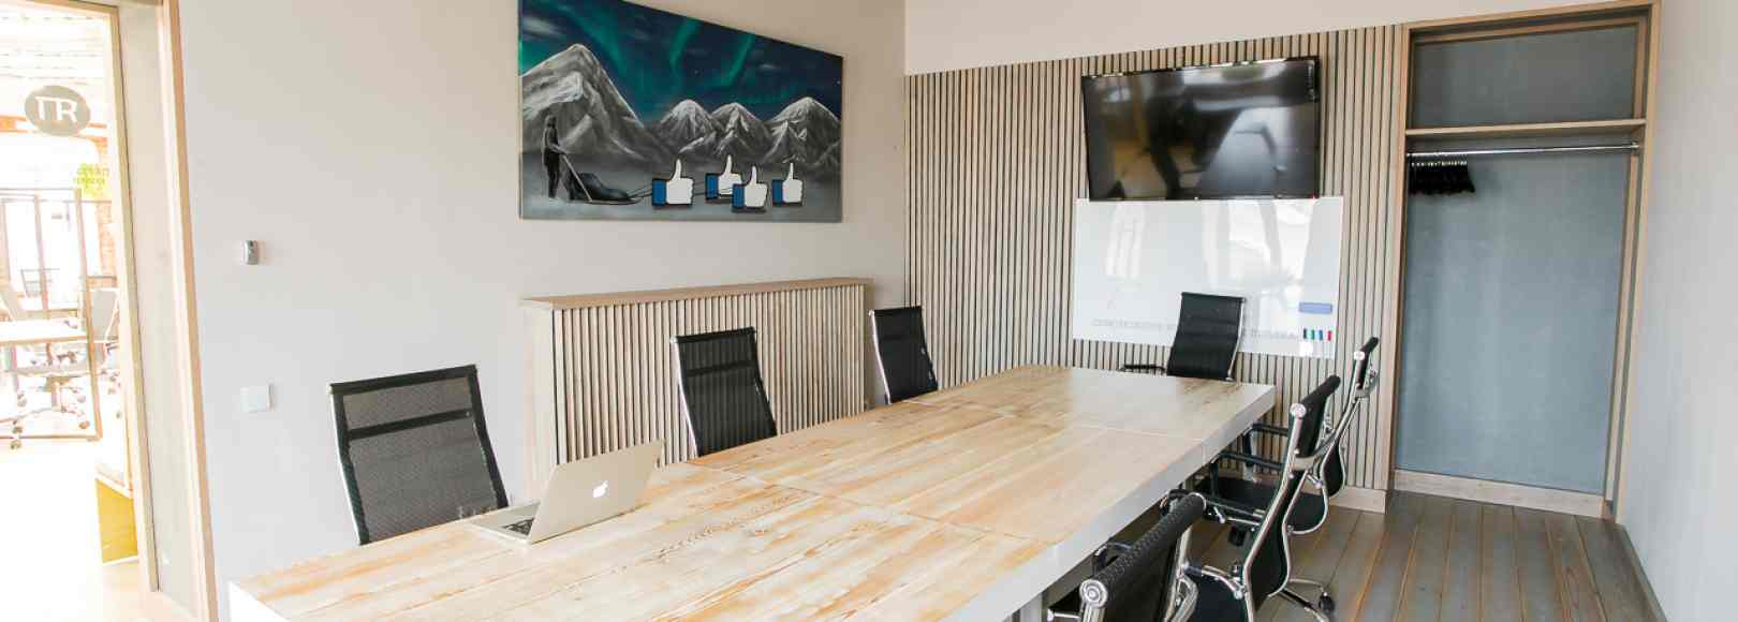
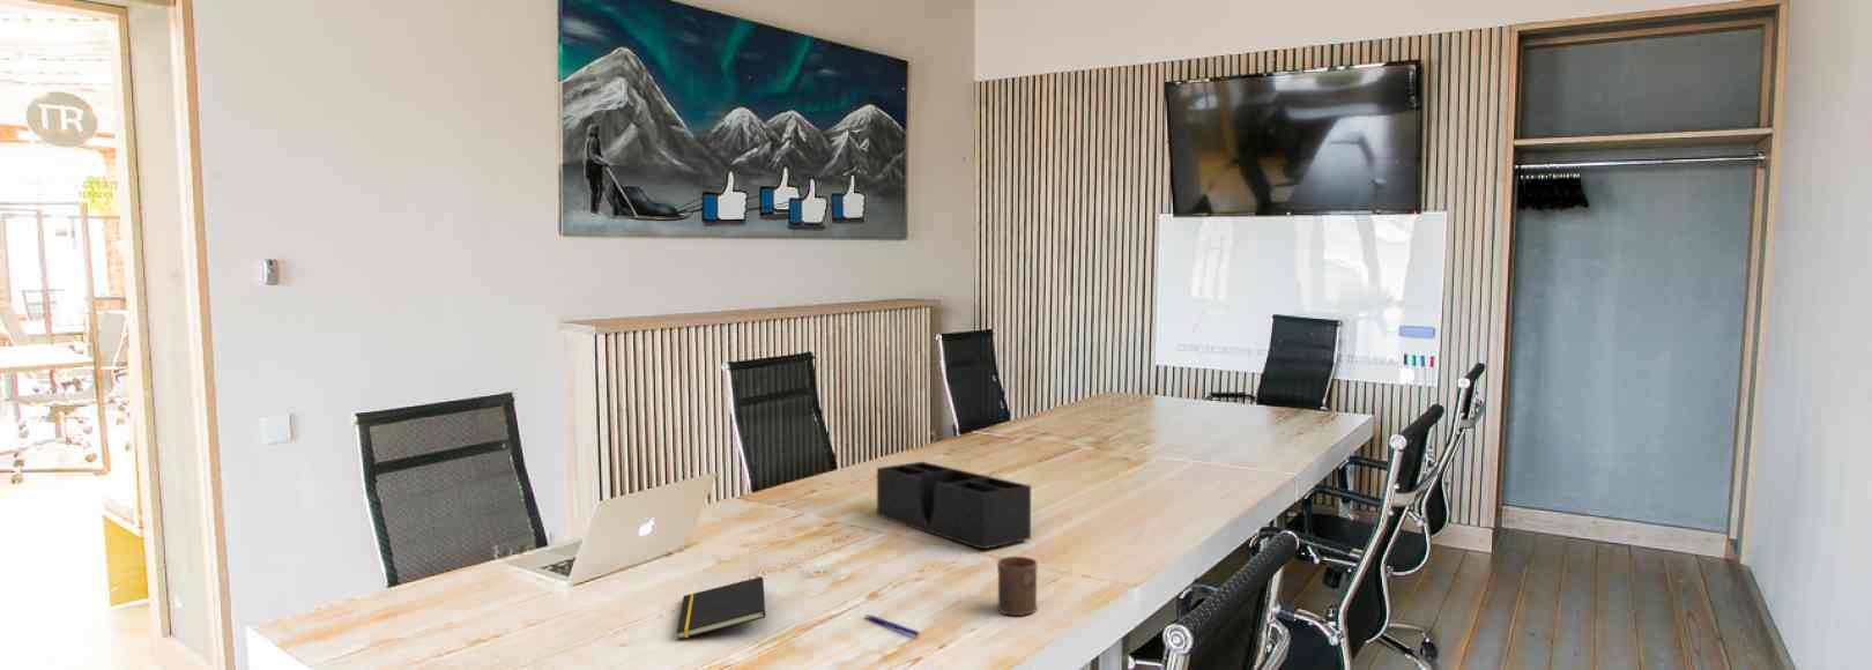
+ desk organizer (950, 502)
+ pen (891, 623)
+ notepad (722, 606)
+ cup (1016, 585)
